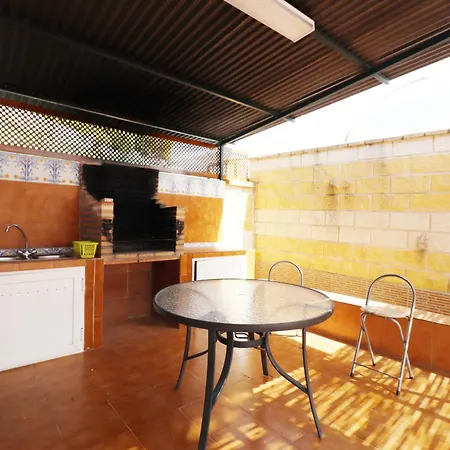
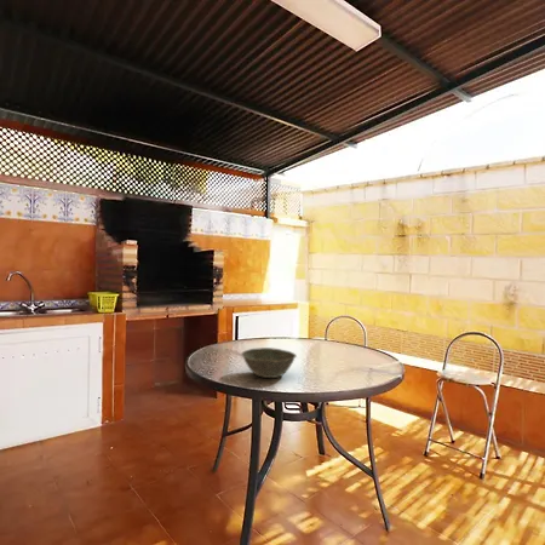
+ bowl (268, 363)
